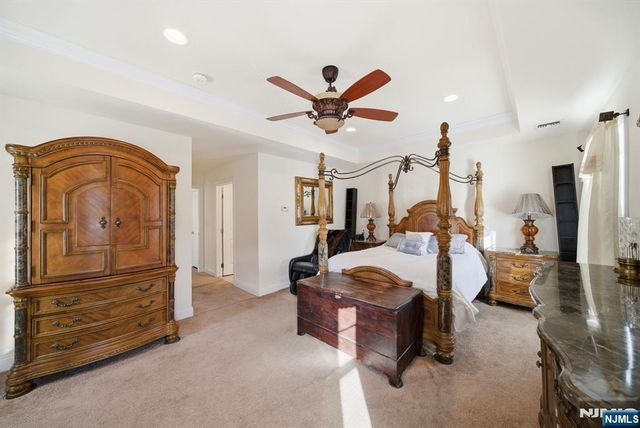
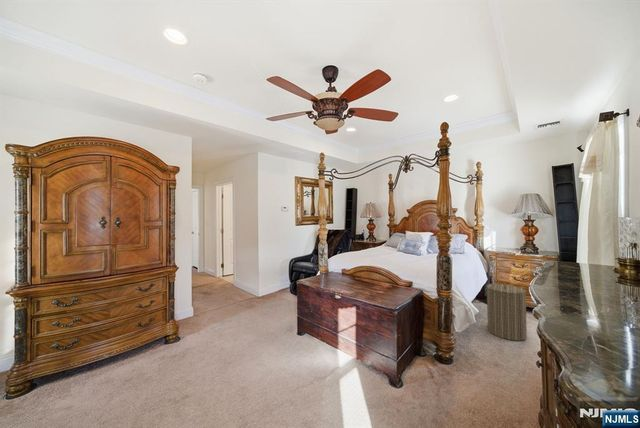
+ laundry hamper (505, 306)
